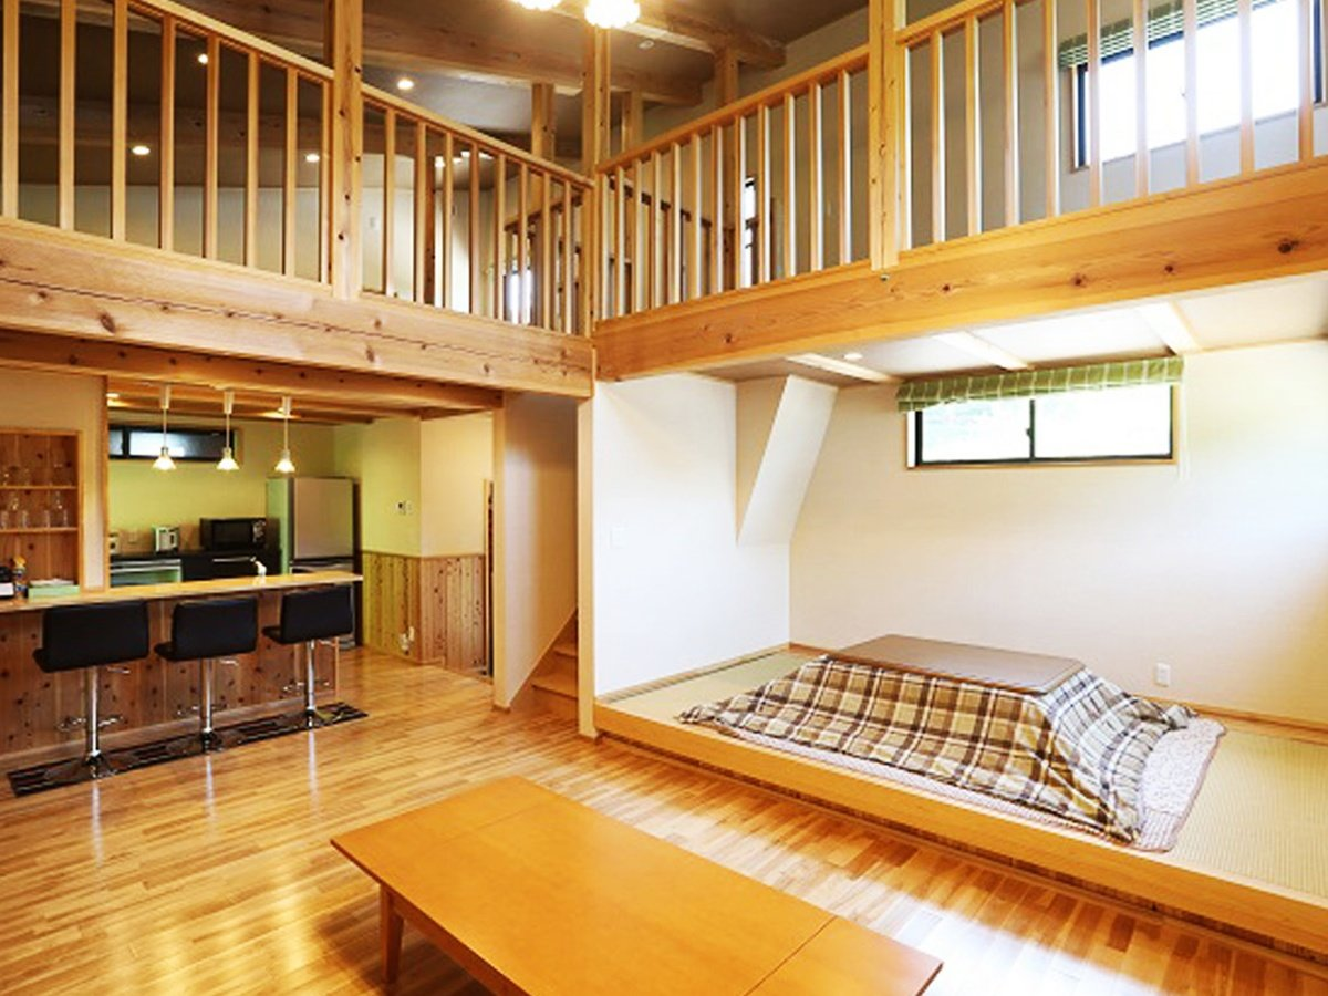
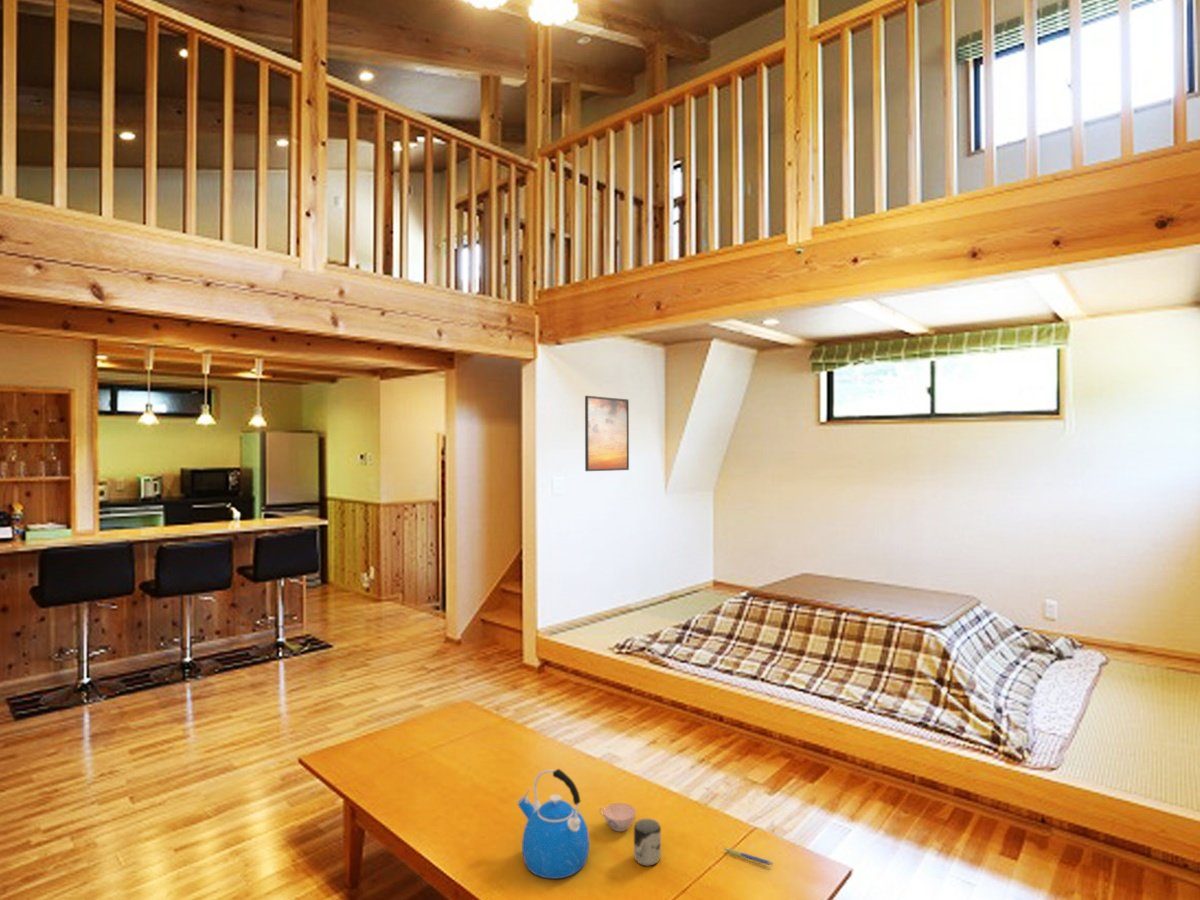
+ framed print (607, 434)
+ kettle (549, 812)
+ cup (645, 844)
+ teacup (616, 817)
+ pen (747, 856)
